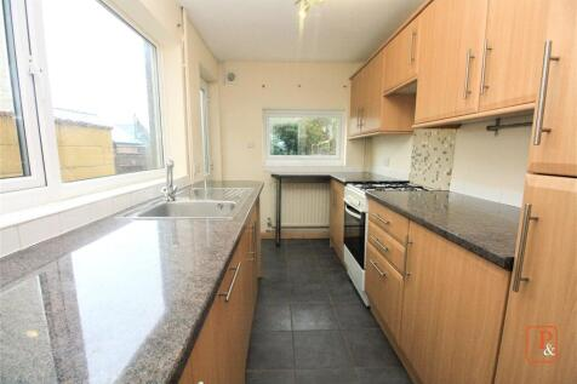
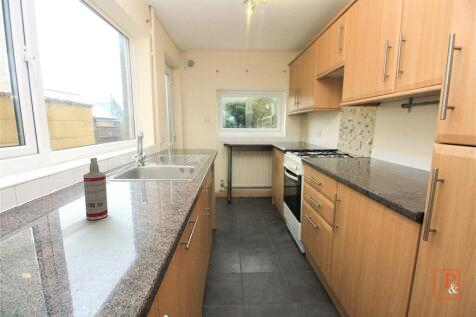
+ spray bottle (95, 187)
